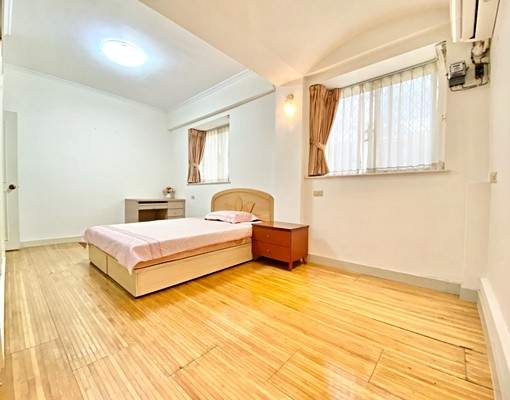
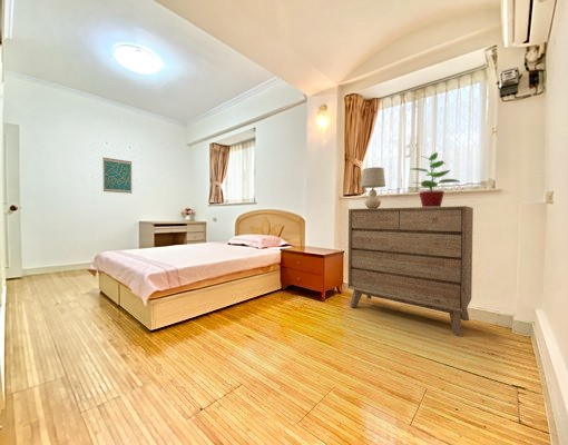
+ table lamp (372, 188)
+ wall art (117, 176)
+ dresser (405, 260)
+ potted plant (430, 180)
